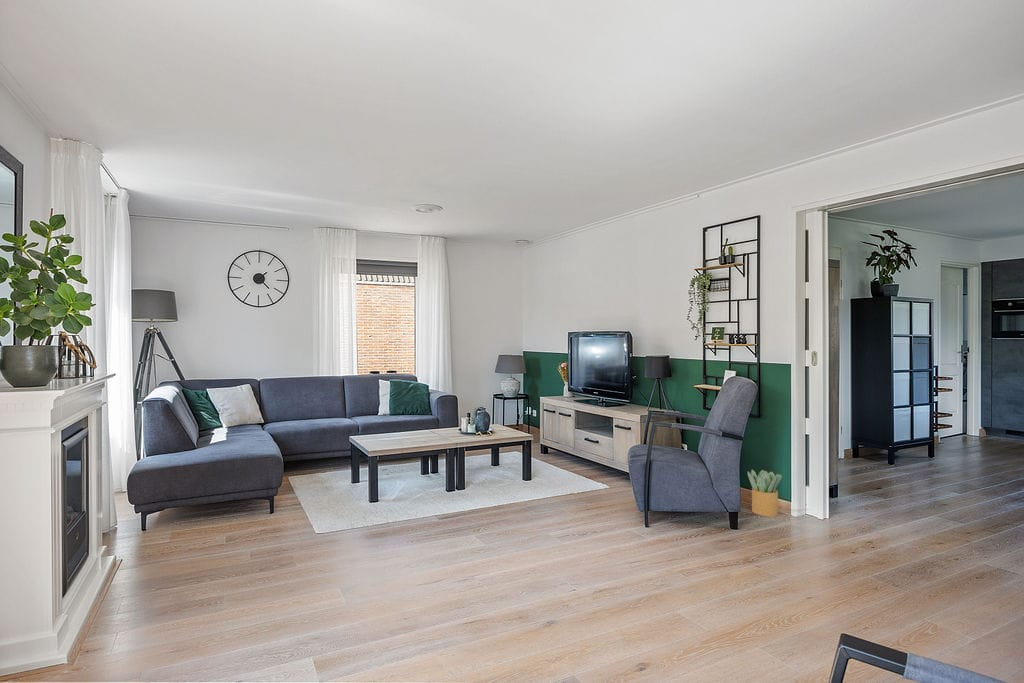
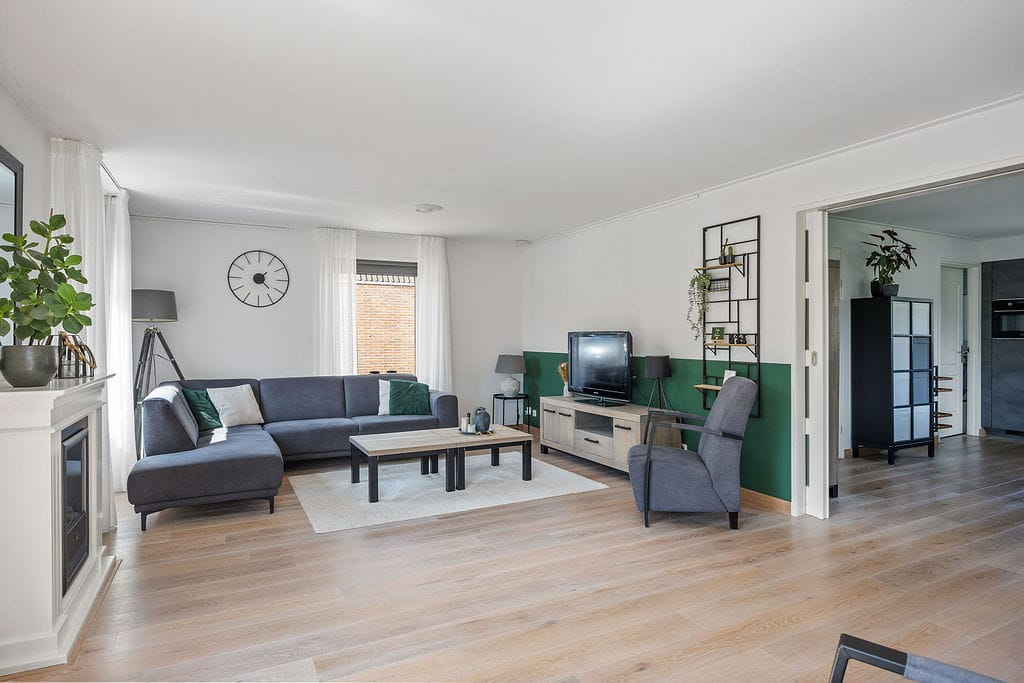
- potted plant (763, 491)
